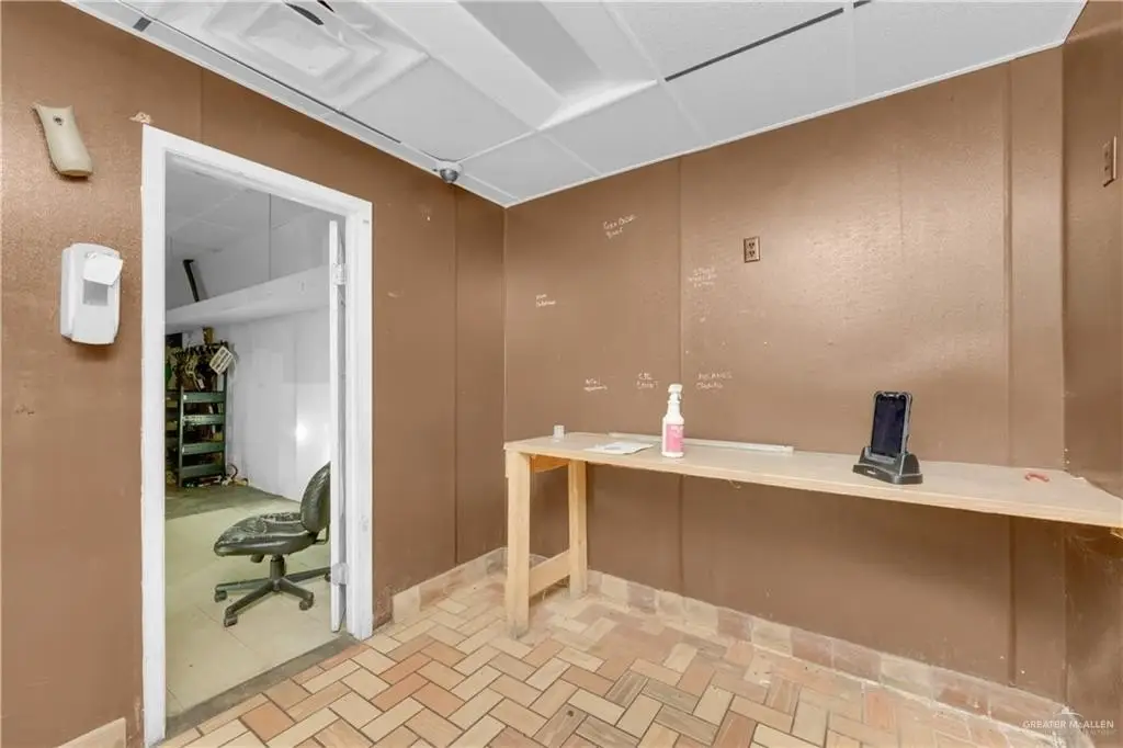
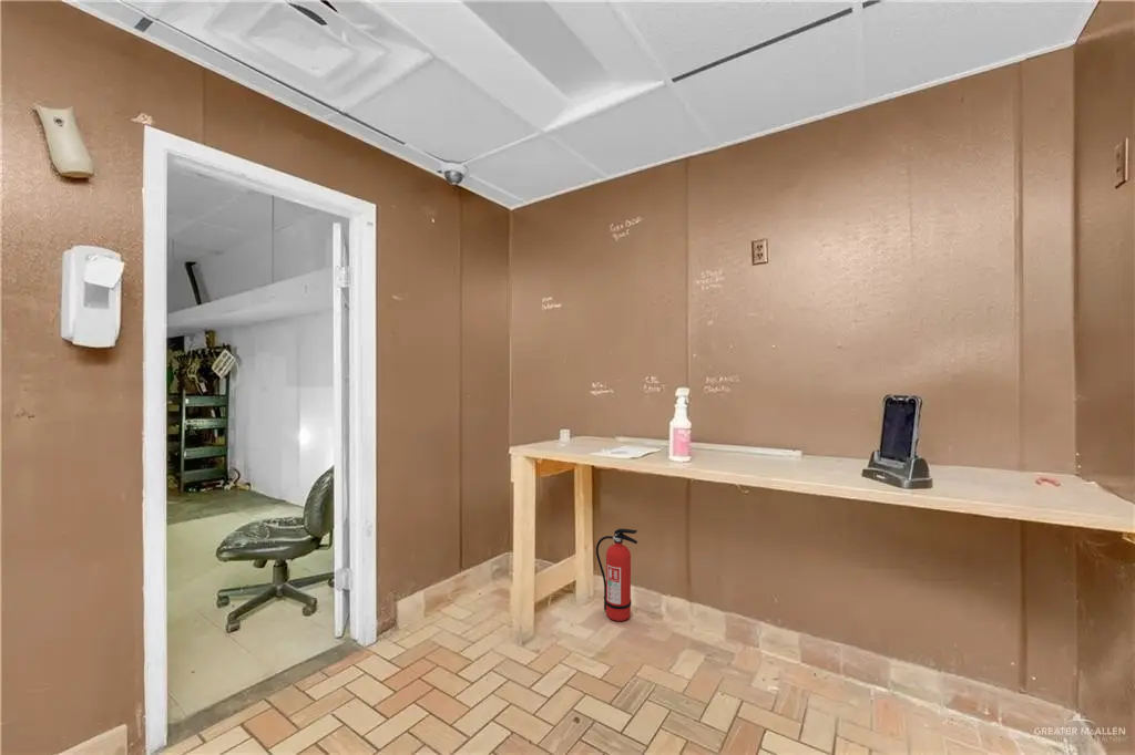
+ fire extinguisher (615, 570)
